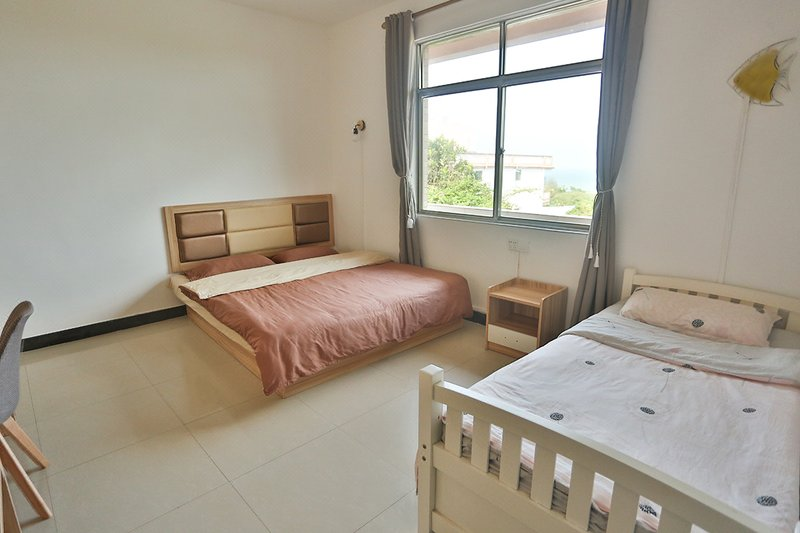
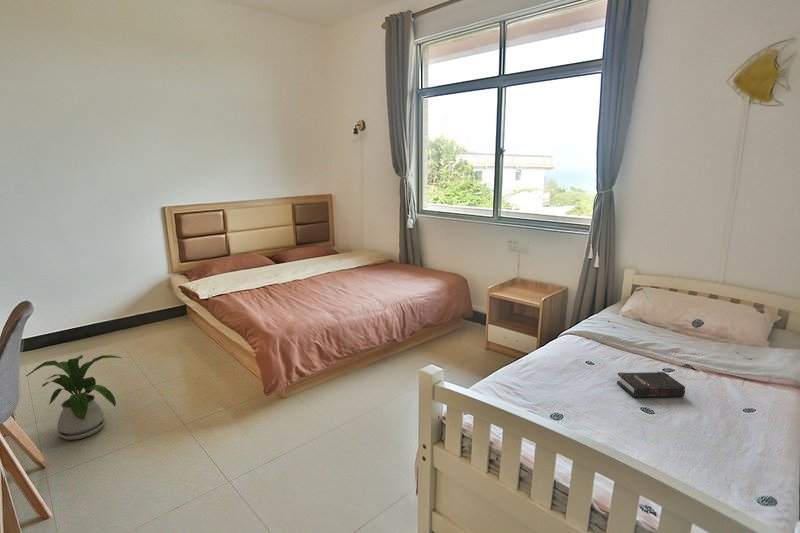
+ house plant (81, 386)
+ hardback book (649, 384)
